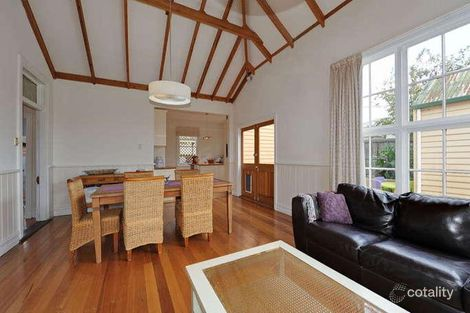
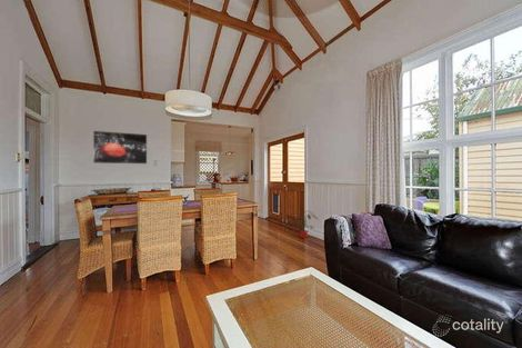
+ wall art (121, 148)
+ potted plant (303, 223)
